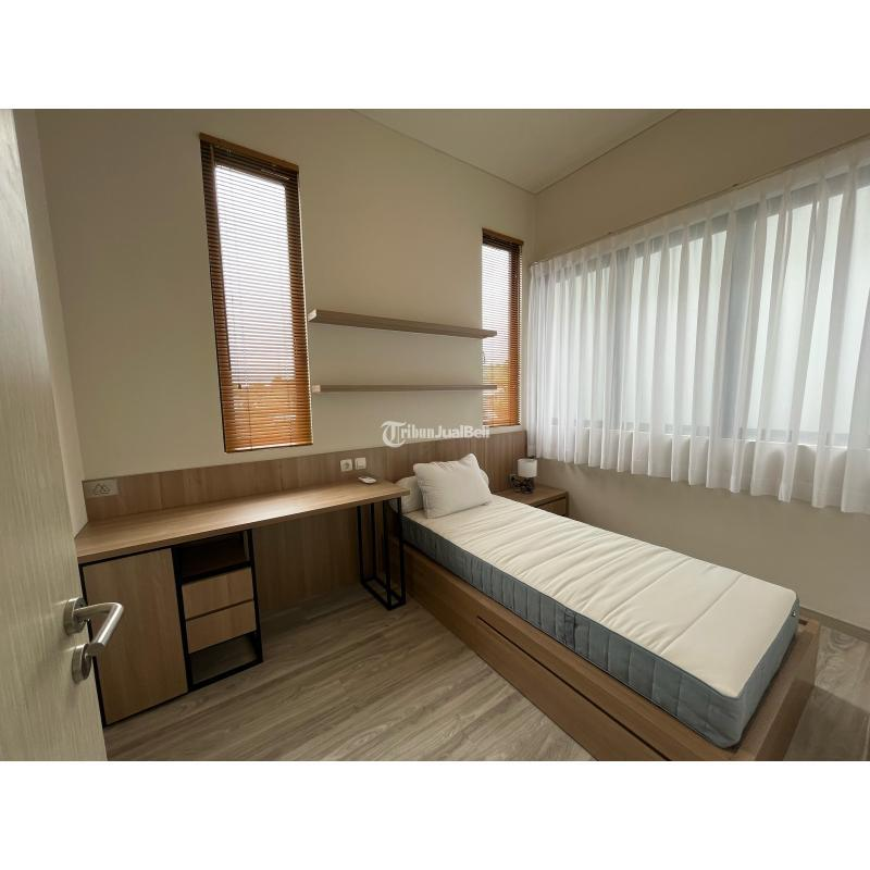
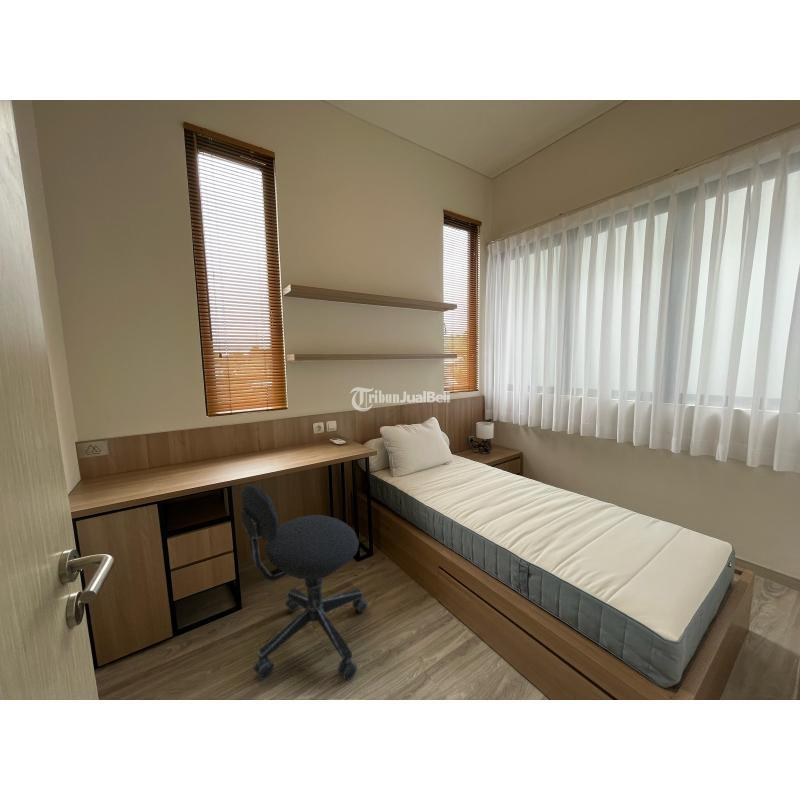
+ office chair (313, 558)
